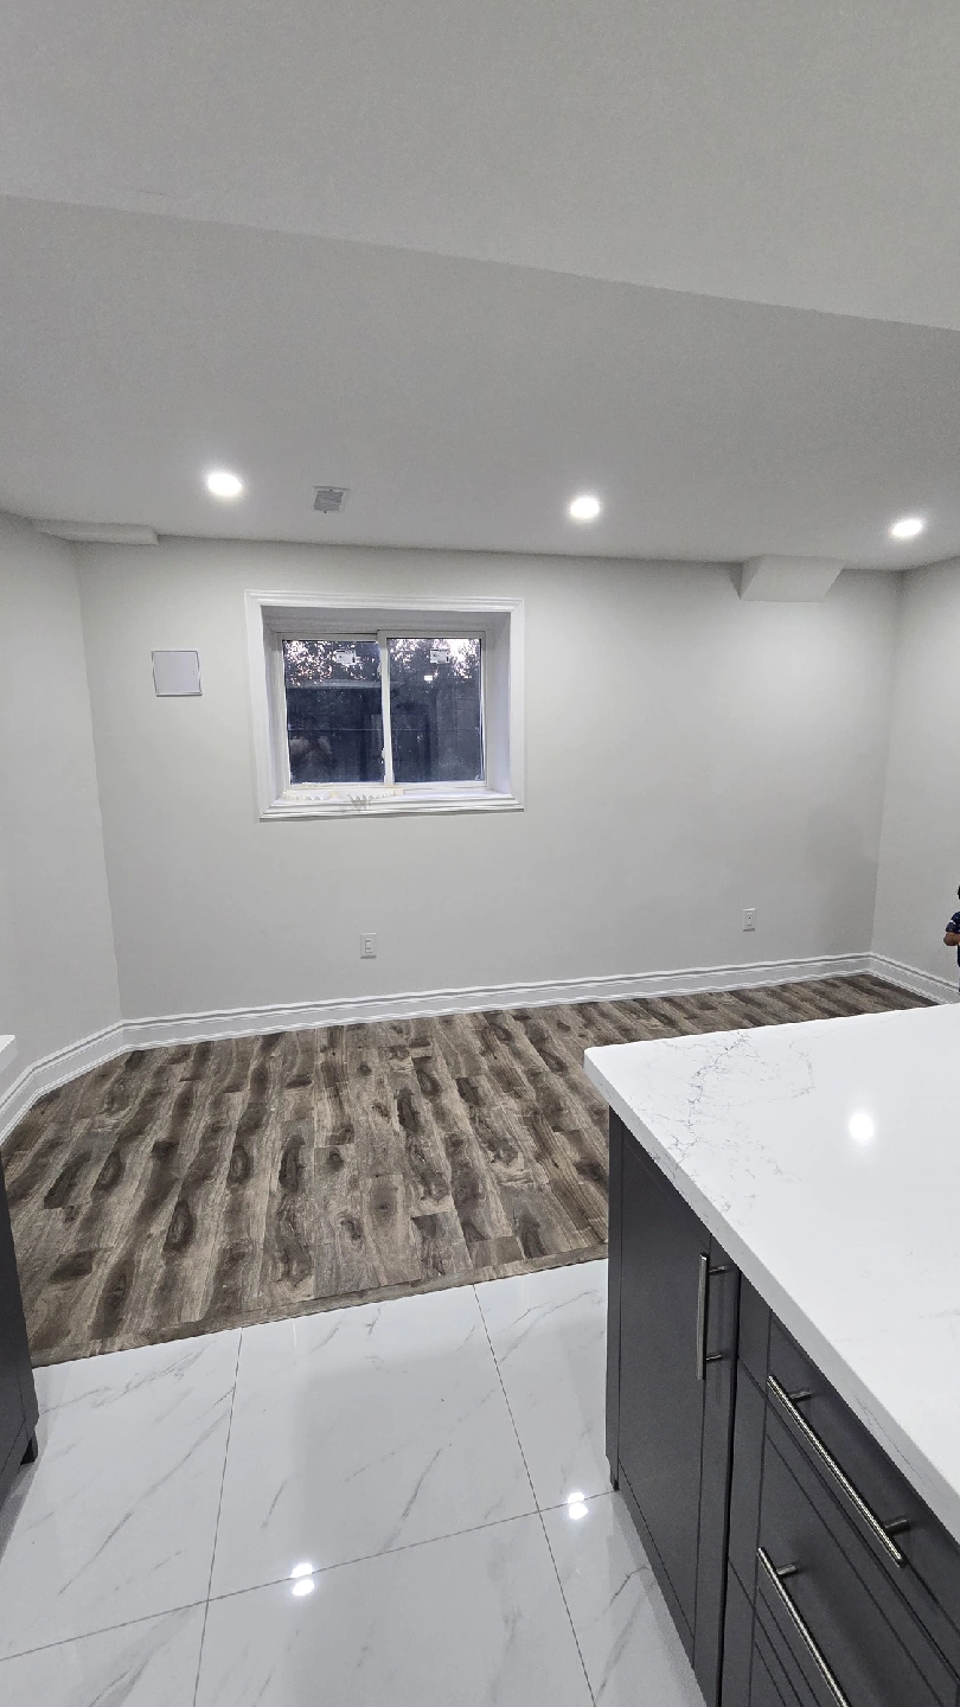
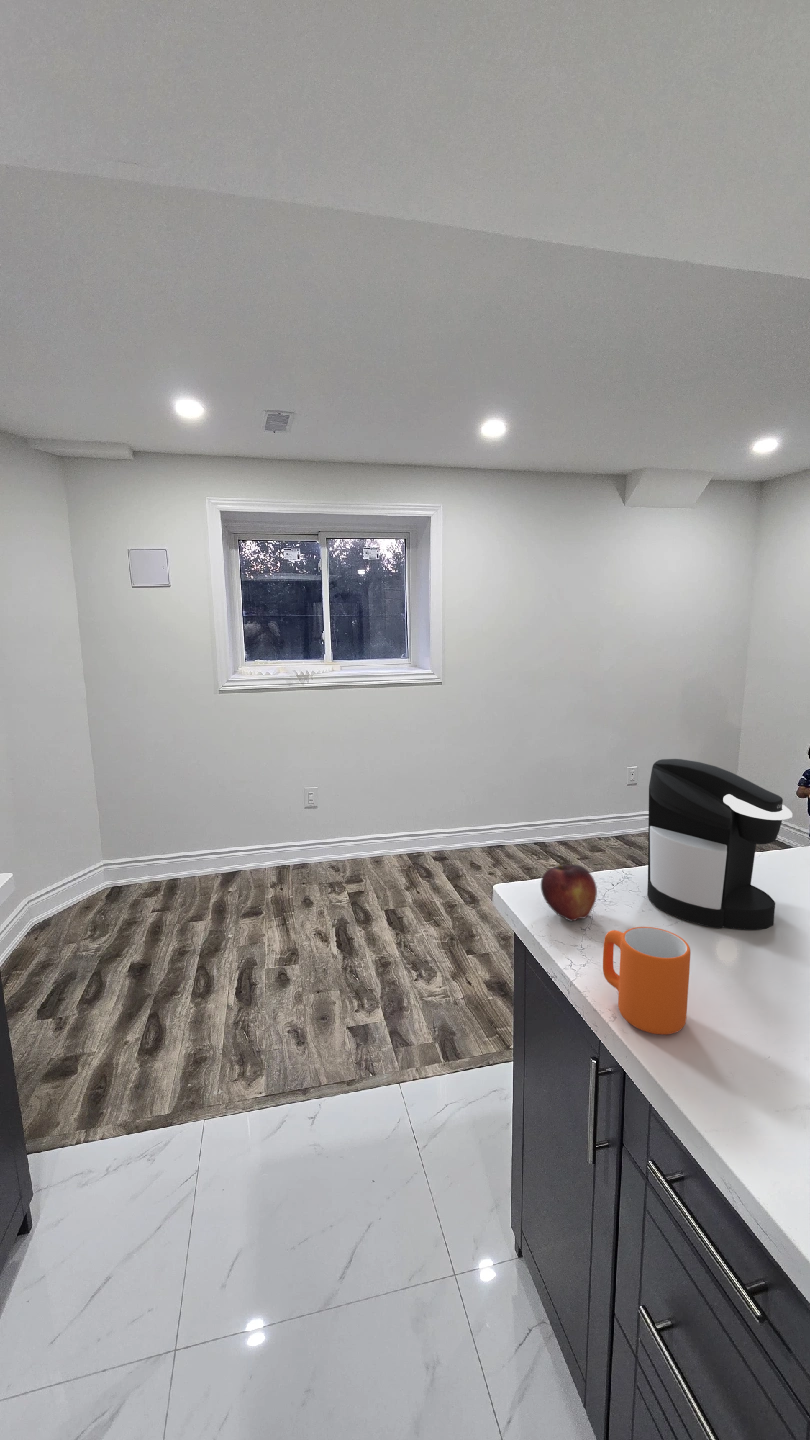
+ mug (641, 976)
+ fruit (569, 889)
+ coffee maker (715, 837)
